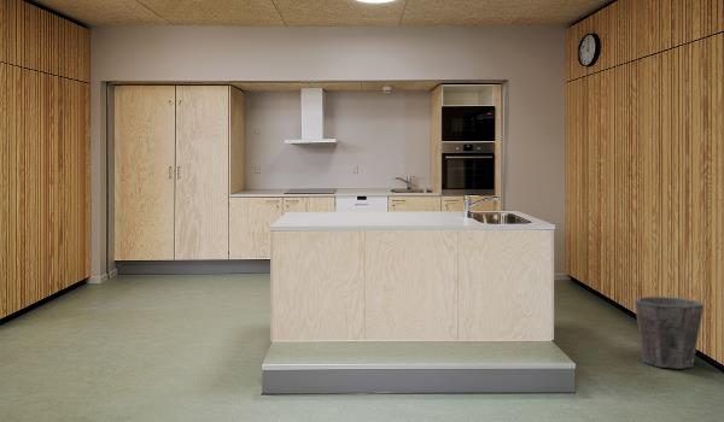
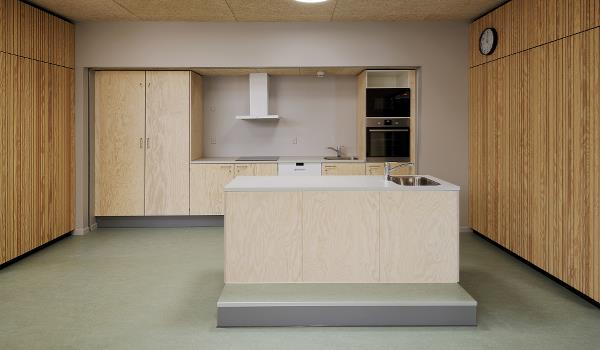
- waste bin (667, 332)
